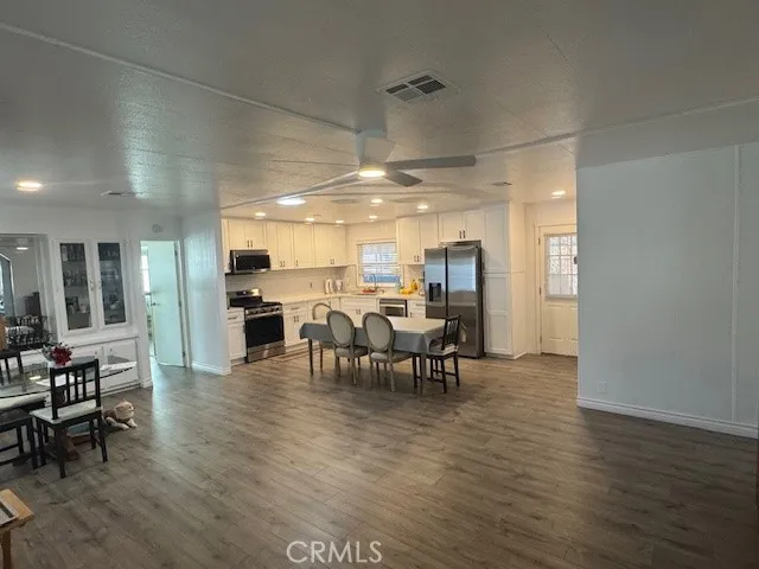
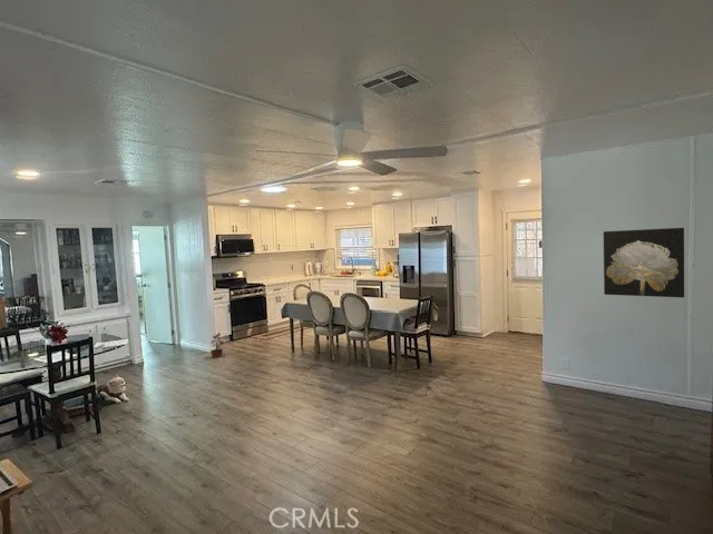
+ wall art (642, 263)
+ potted plant (214, 344)
